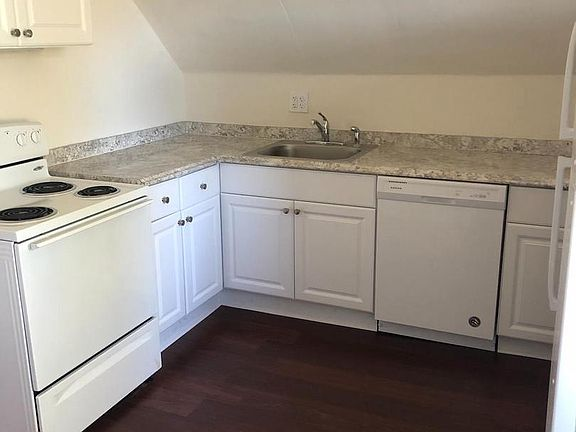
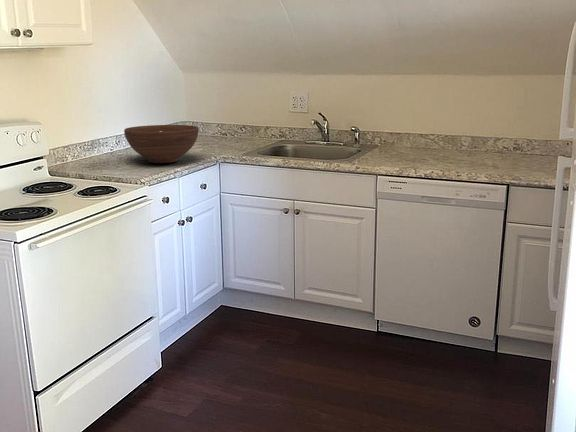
+ fruit bowl (162, 145)
